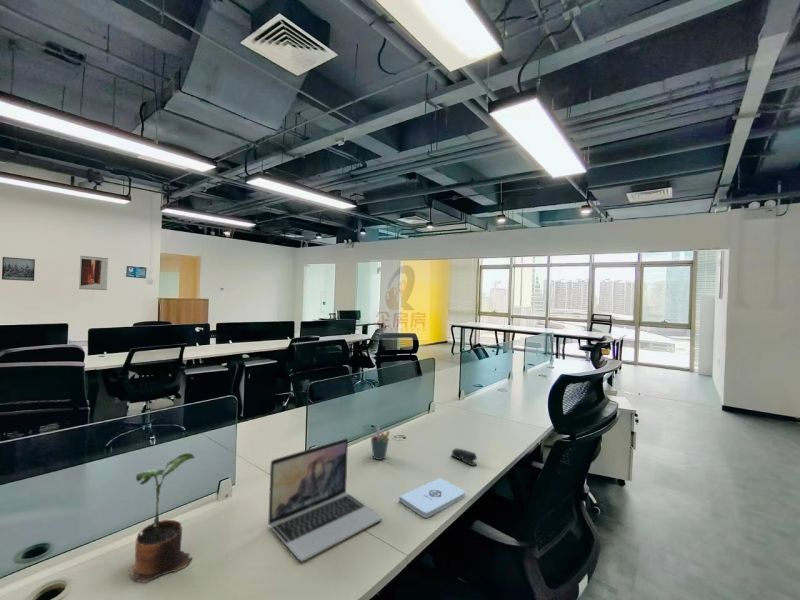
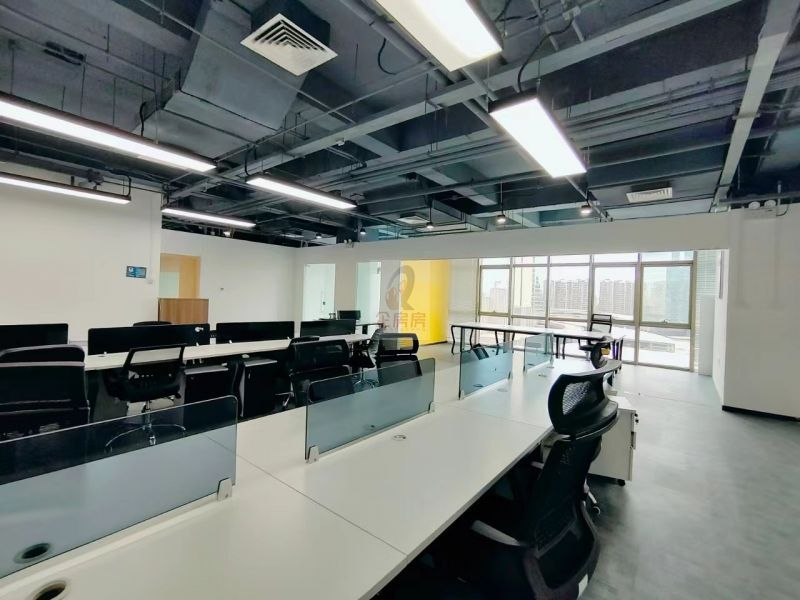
- wall art (93, 273)
- laptop (327, 491)
- wall art (18, 269)
- stapler (463, 454)
- notepad (433, 496)
- pen holder (380, 442)
- potted plant (157, 506)
